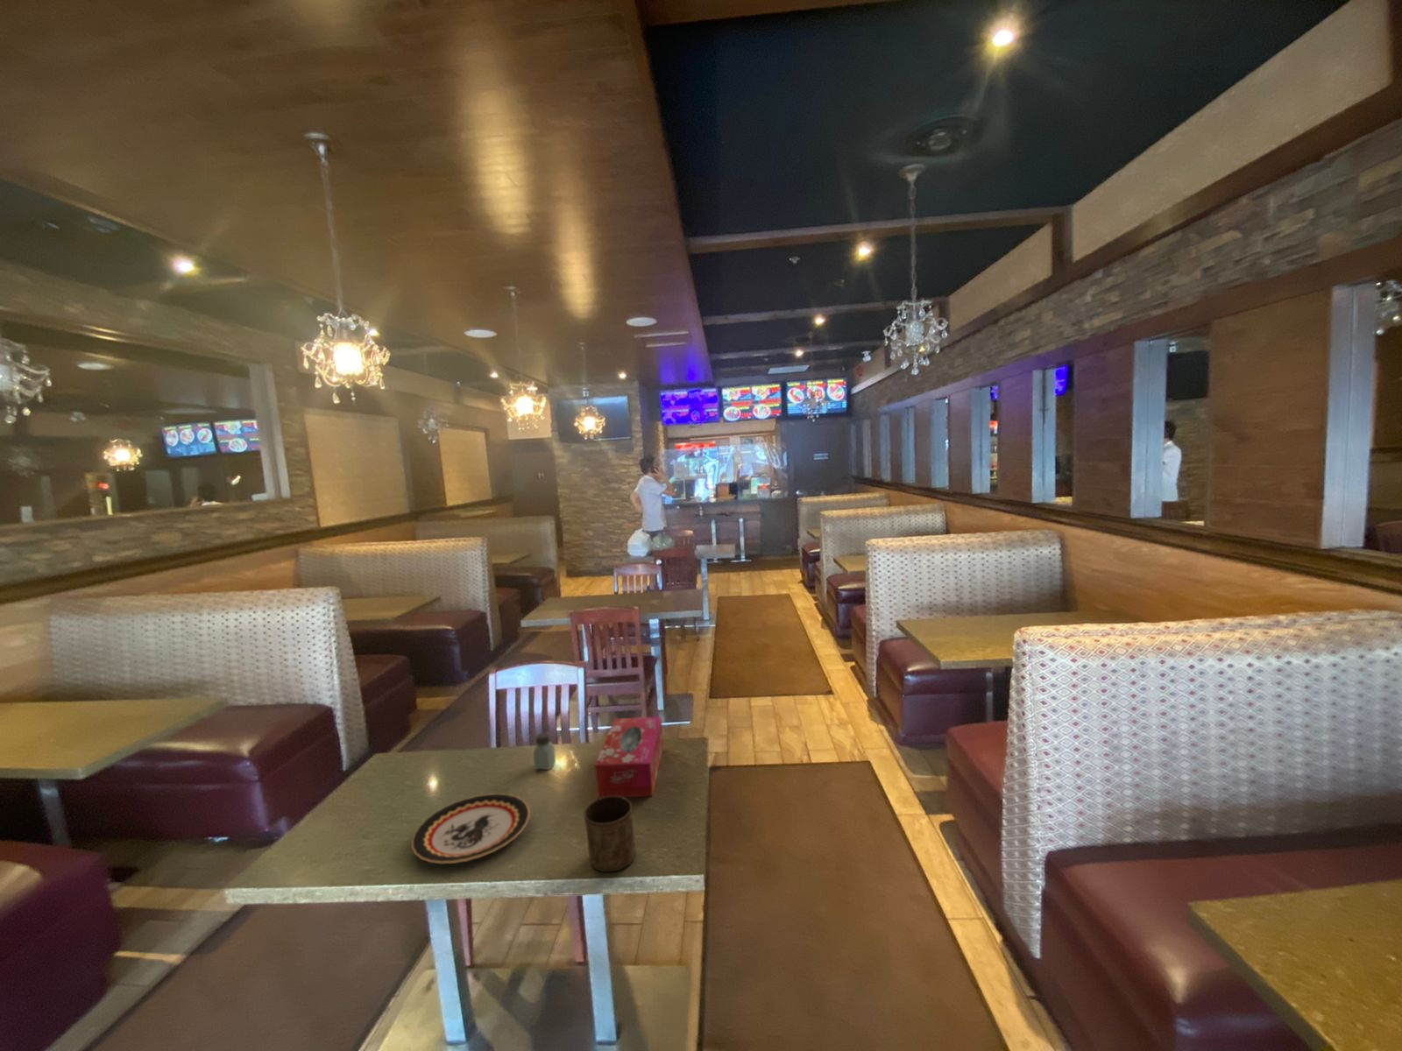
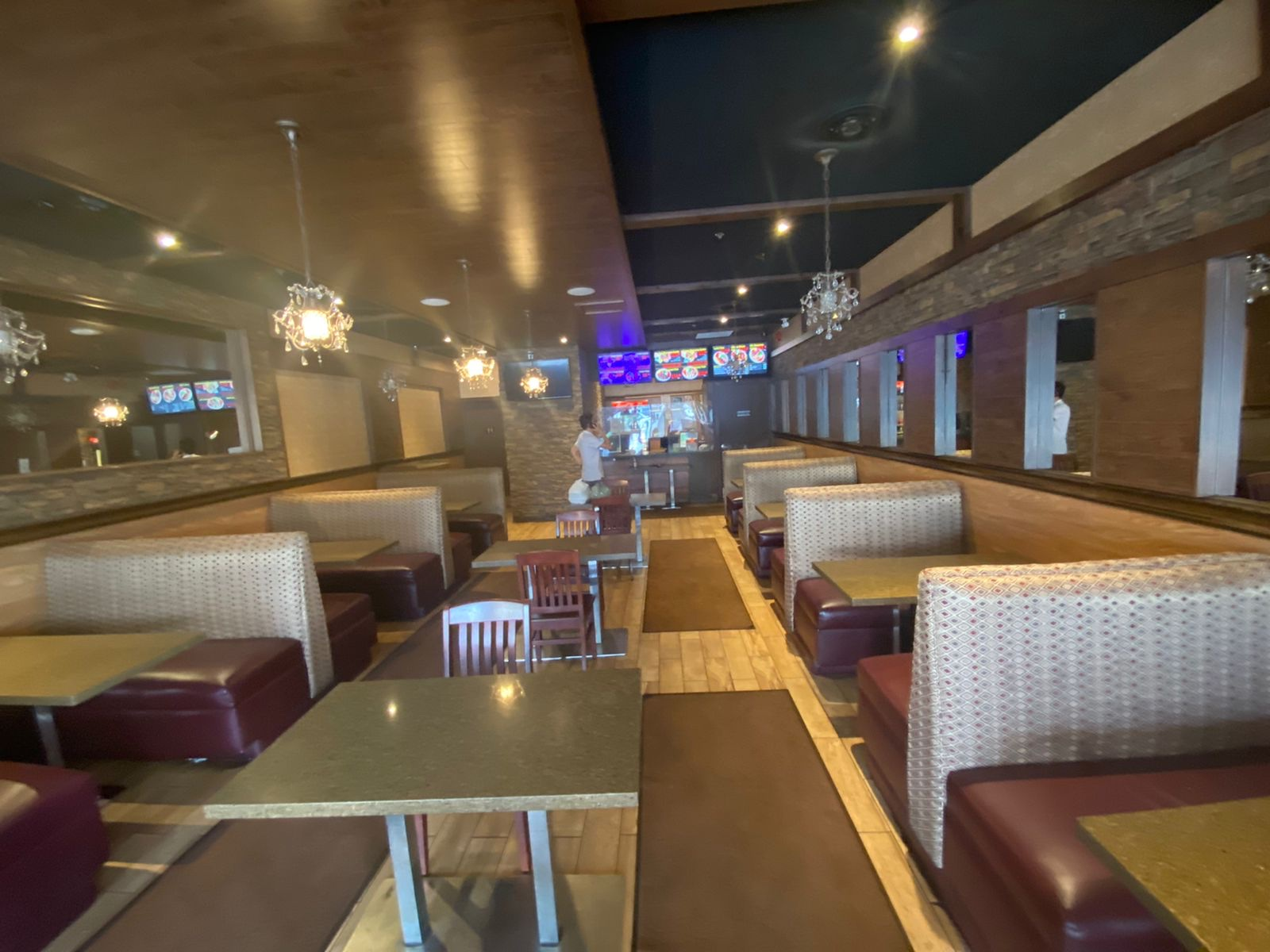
- saltshaker (543, 751)
- cup (609, 832)
- plate (472, 828)
- tissue box (631, 754)
